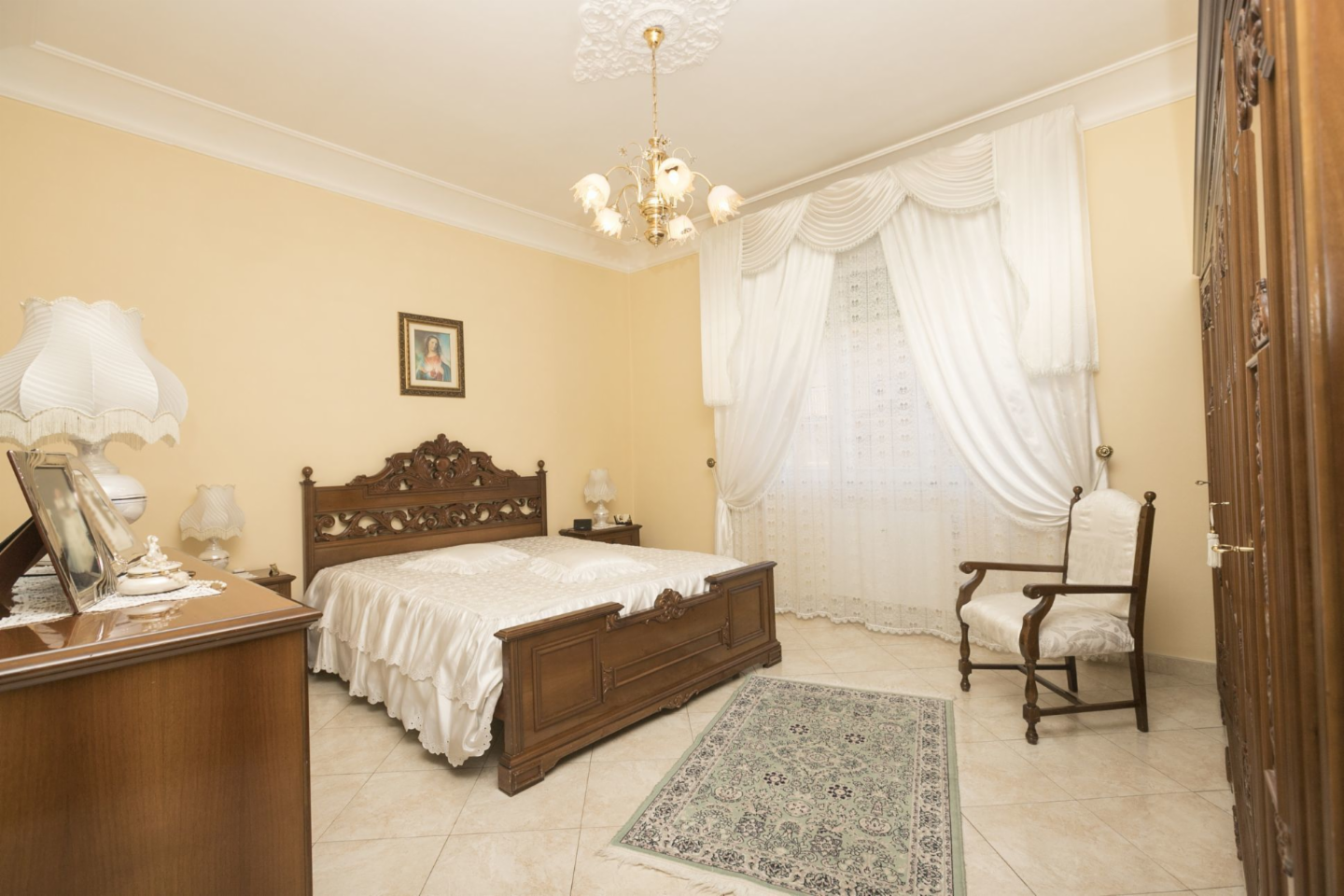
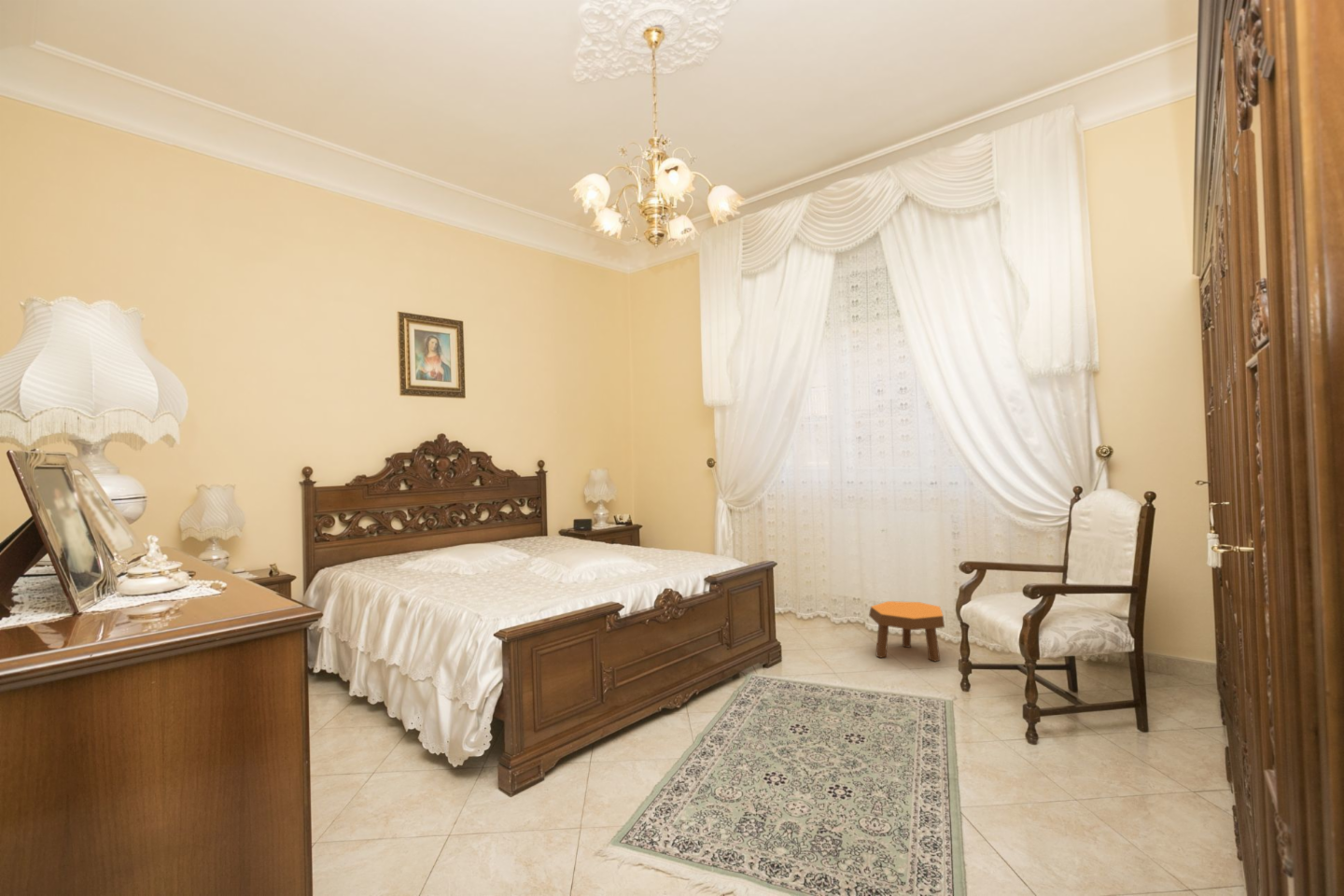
+ footstool (909, 631)
